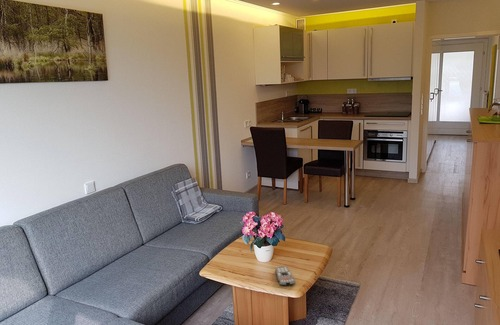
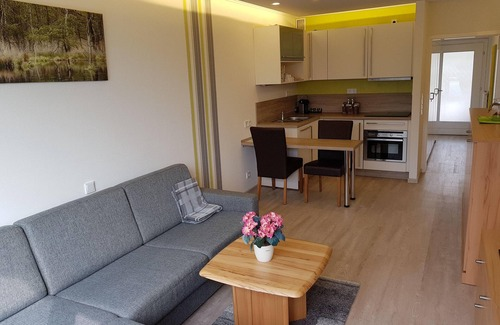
- remote control (284, 275)
